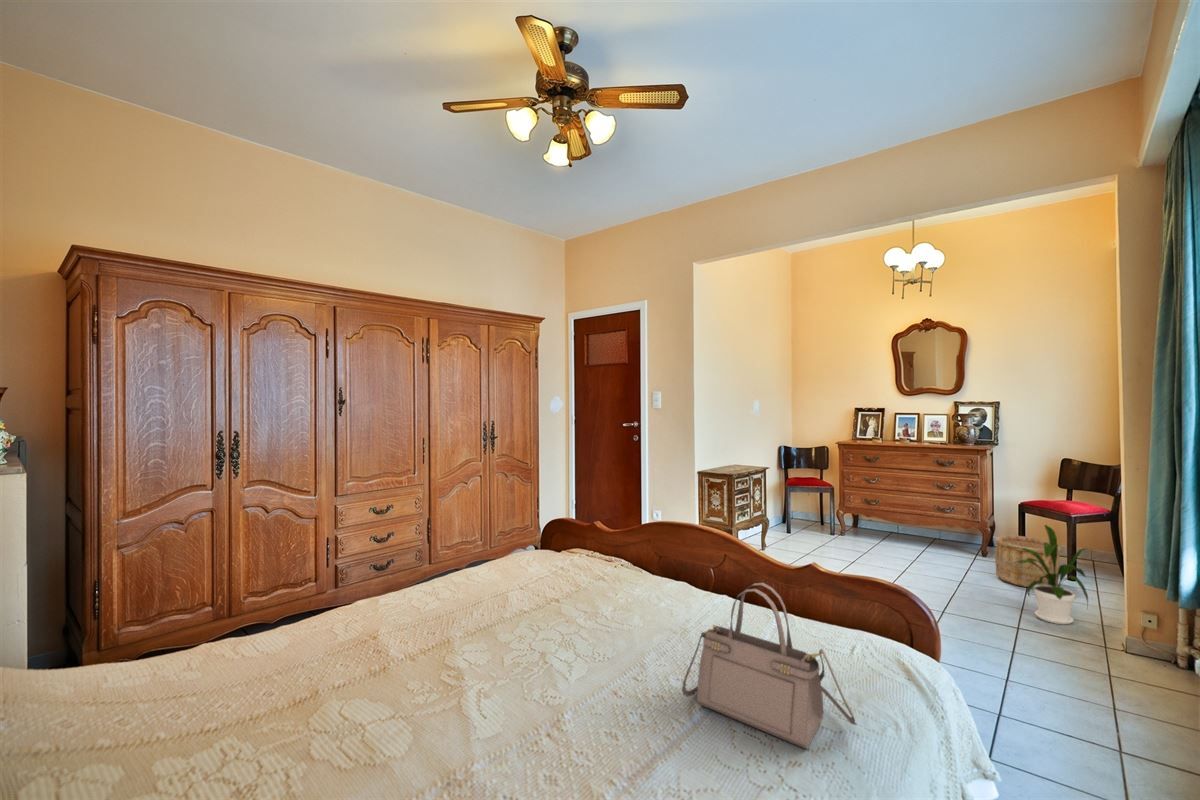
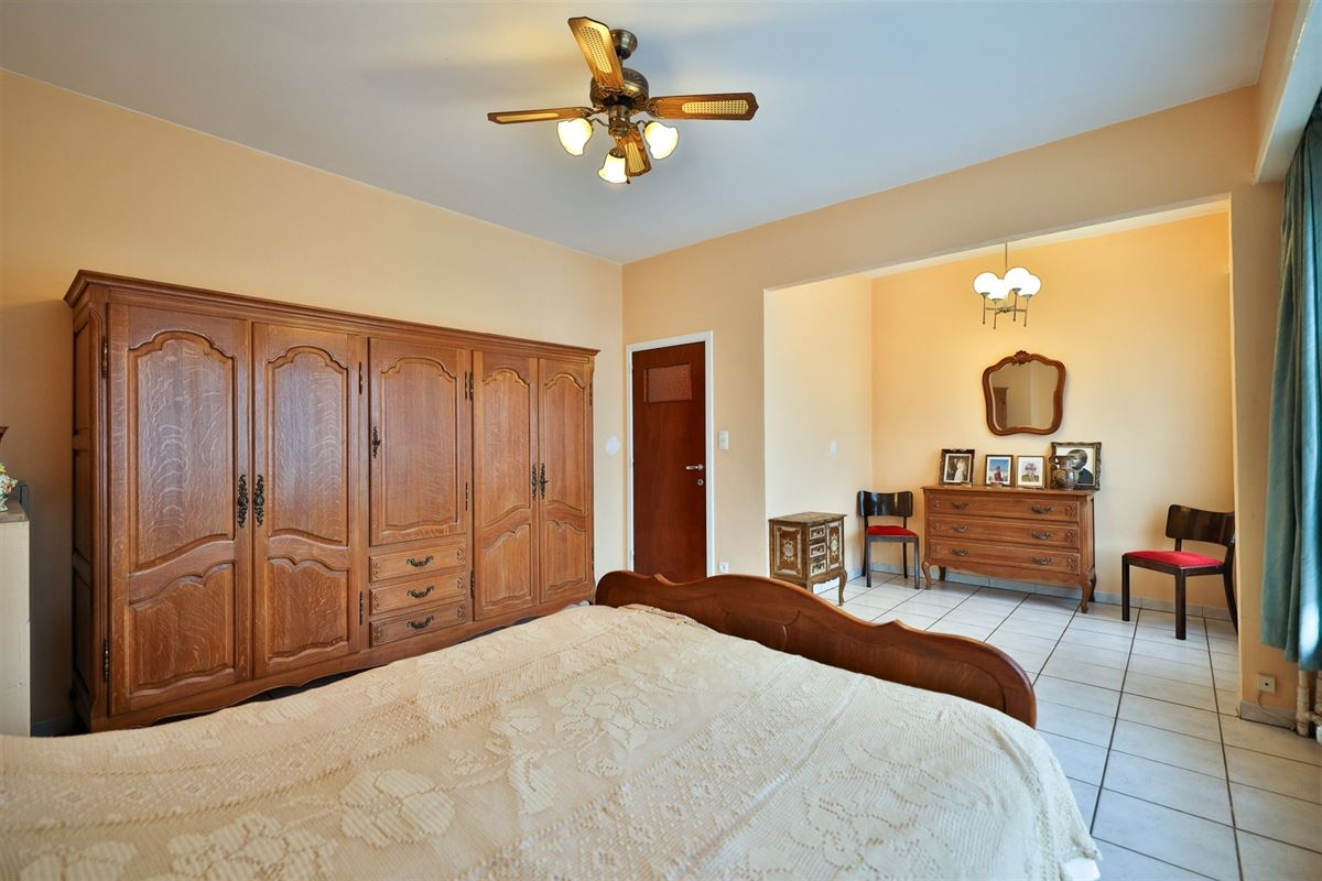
- wooden bucket (1027, 562)
- house plant (1051, 574)
- handbag (774, 643)
